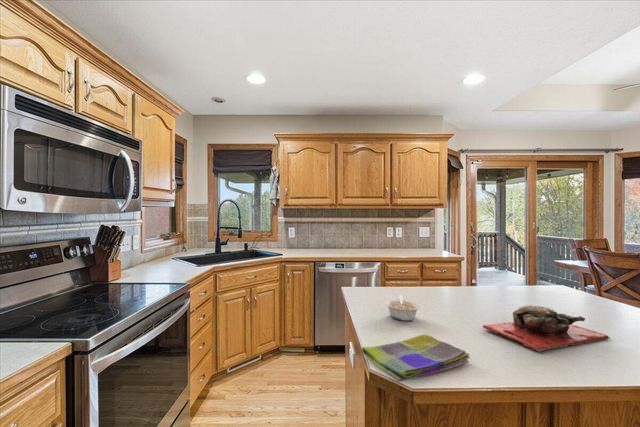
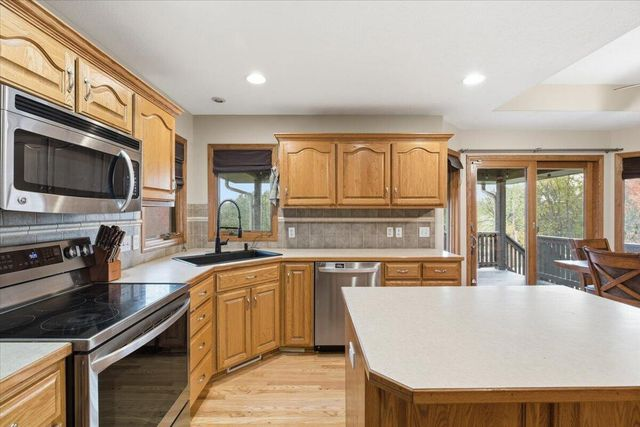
- cutting board (543, 320)
- legume (401, 308)
- dish towel (414, 353)
